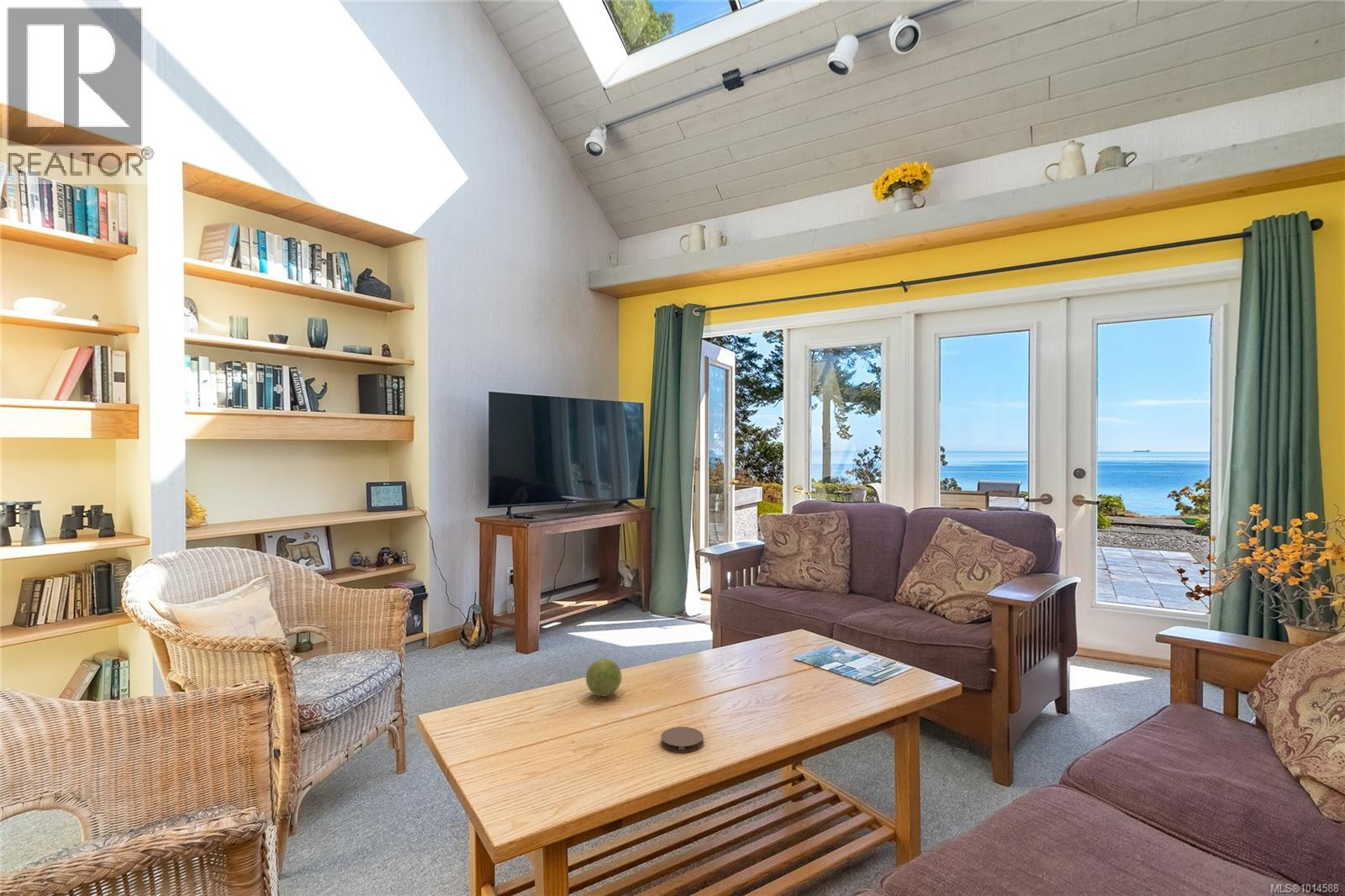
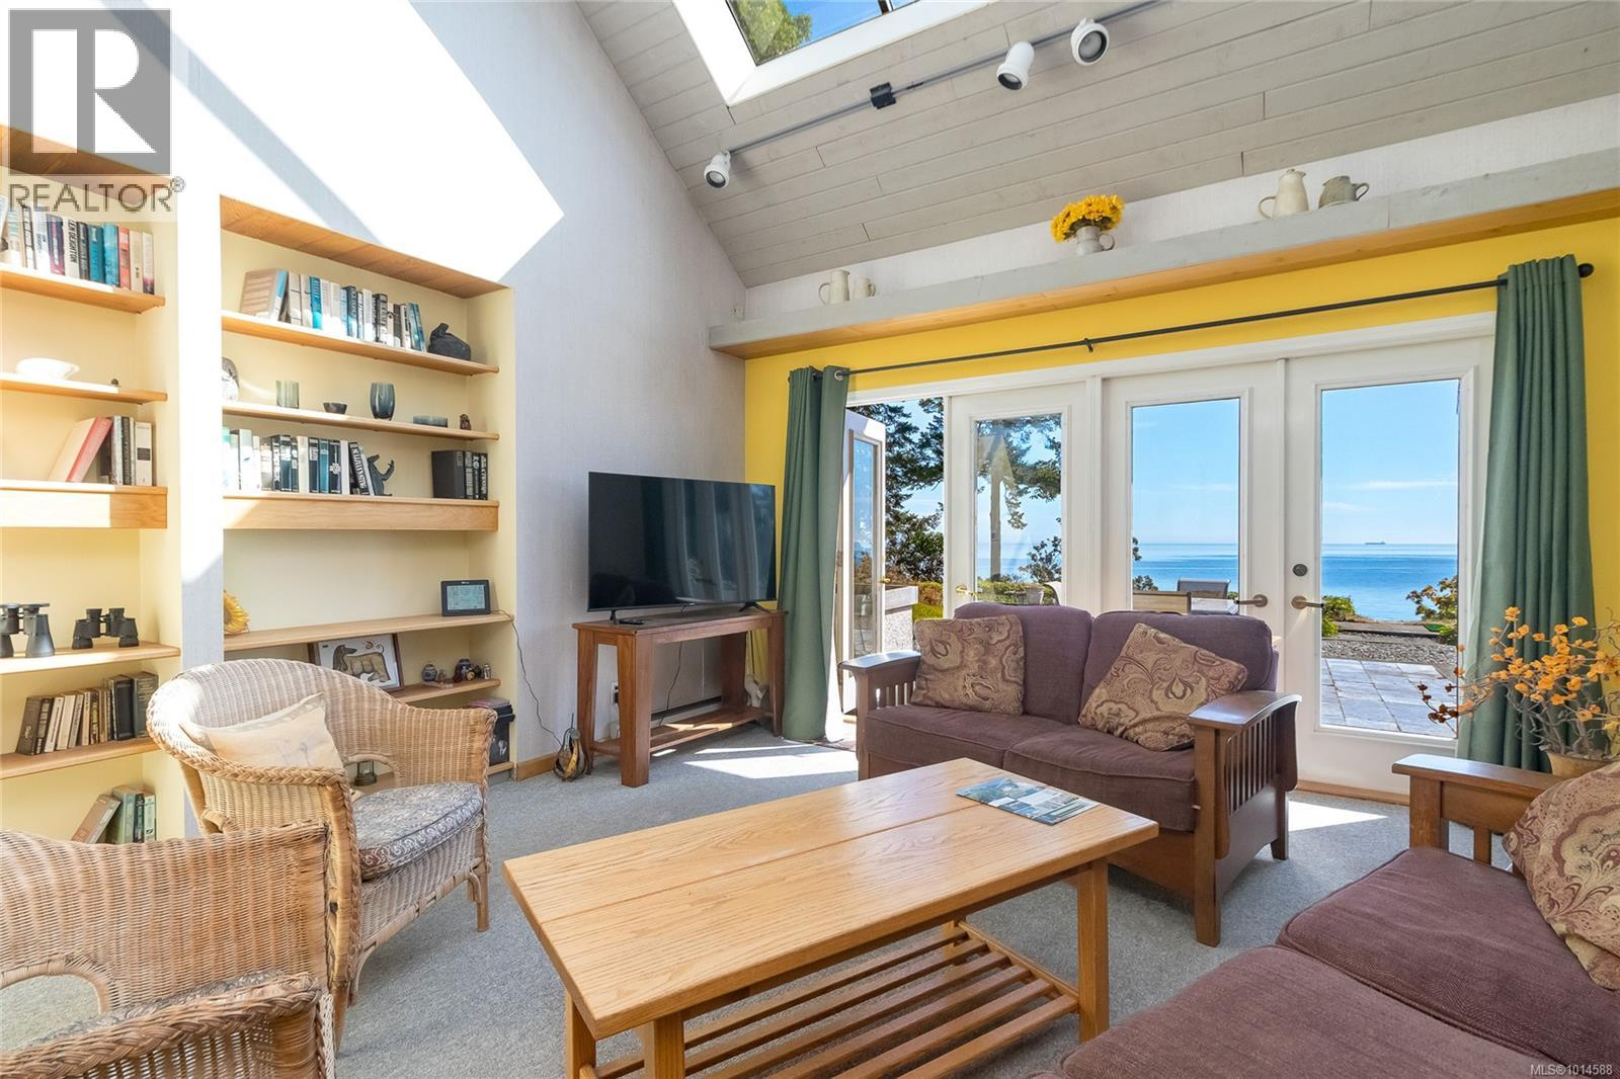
- decorative ball (604, 677)
- coaster (682, 739)
